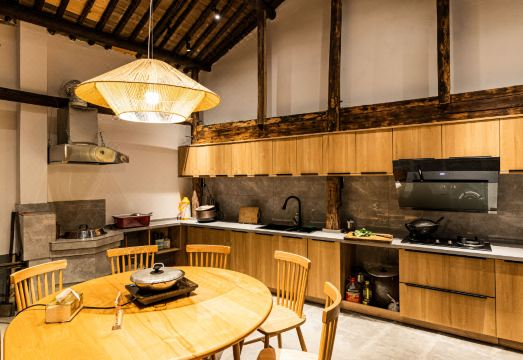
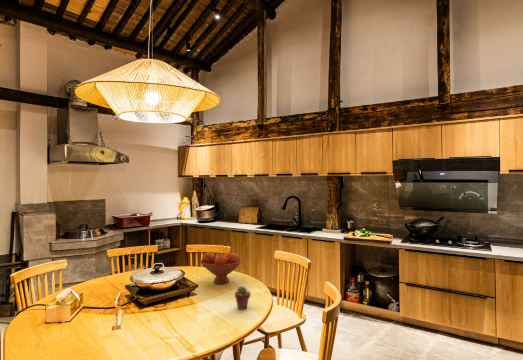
+ fruit bowl (221, 266)
+ potted succulent (242, 296)
